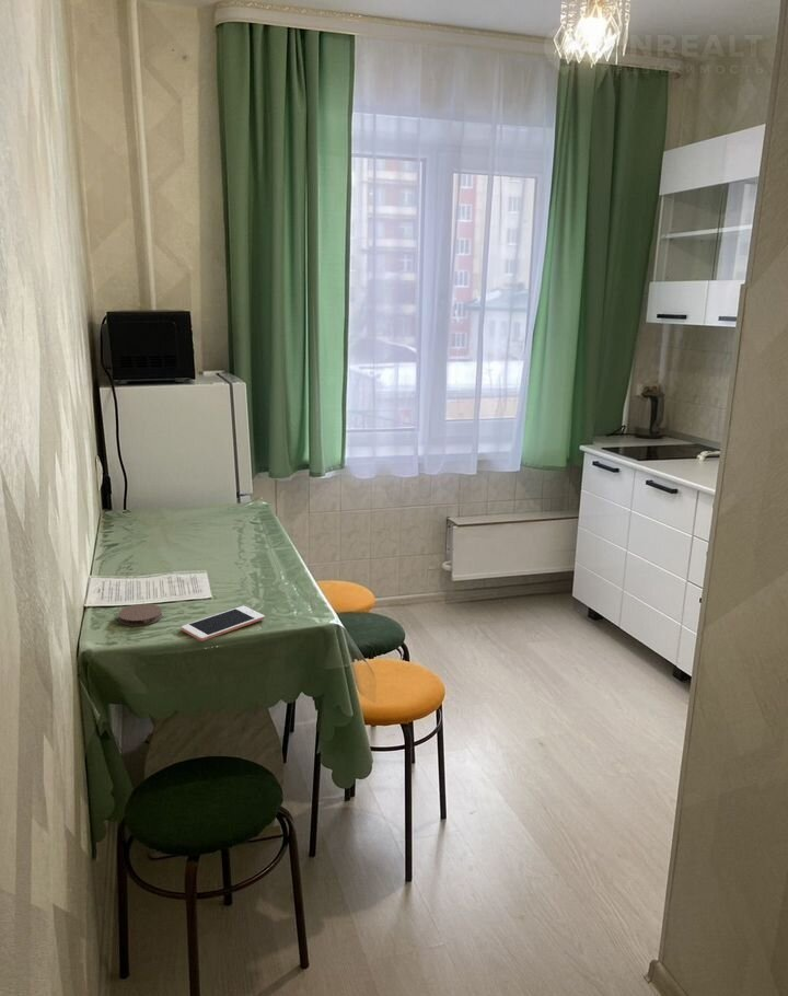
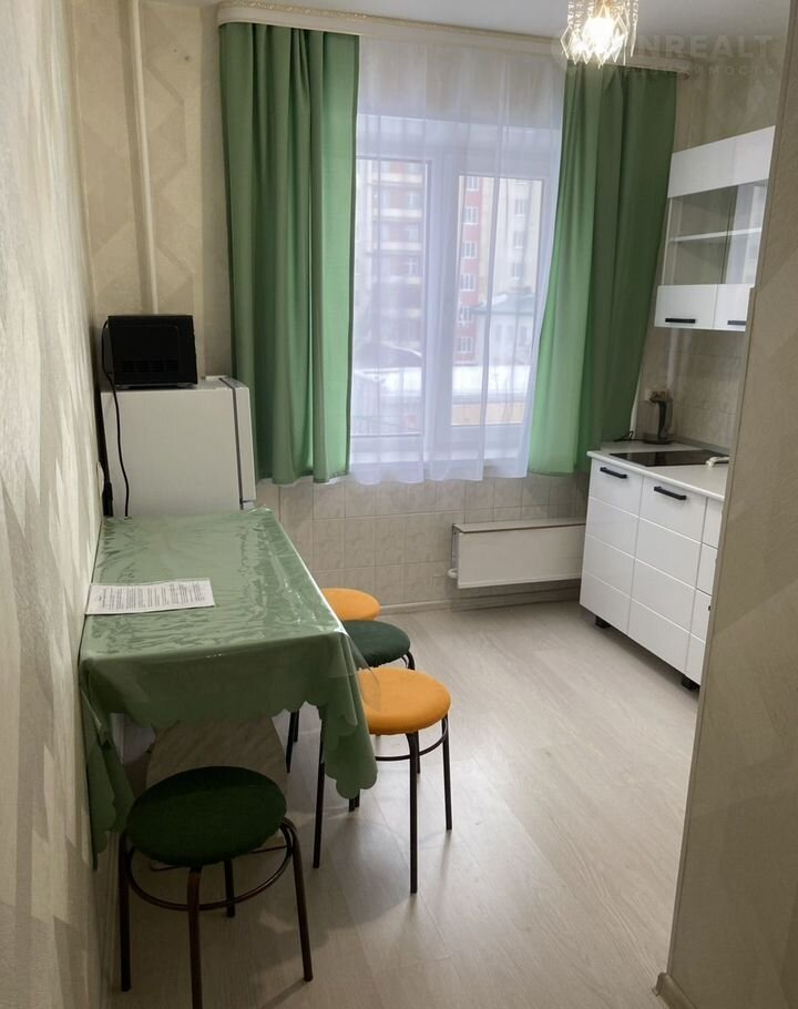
- cell phone (223, 622)
- coaster (140, 614)
